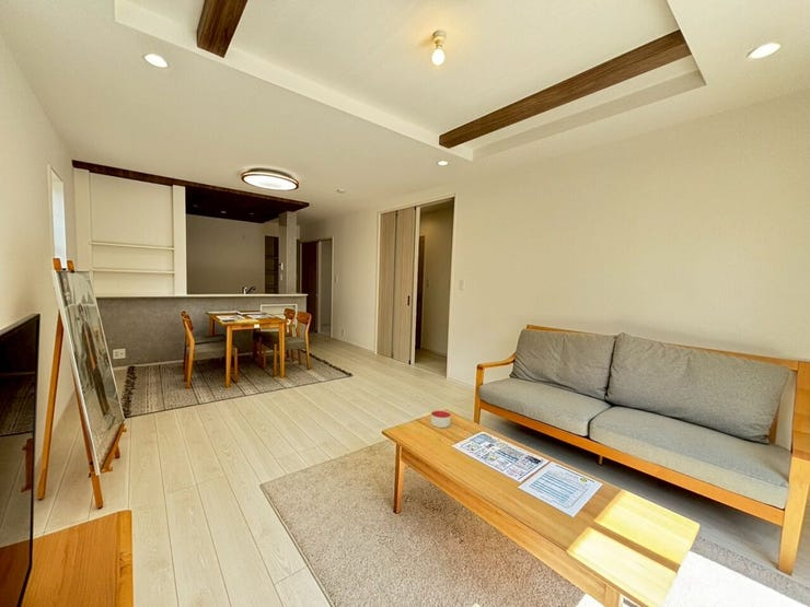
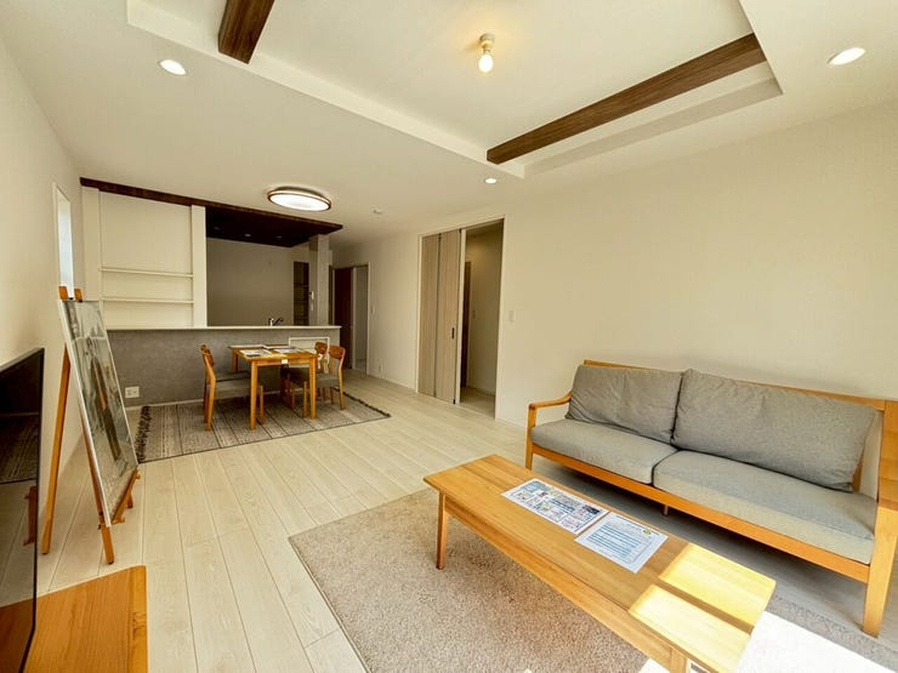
- candle (440, 418)
